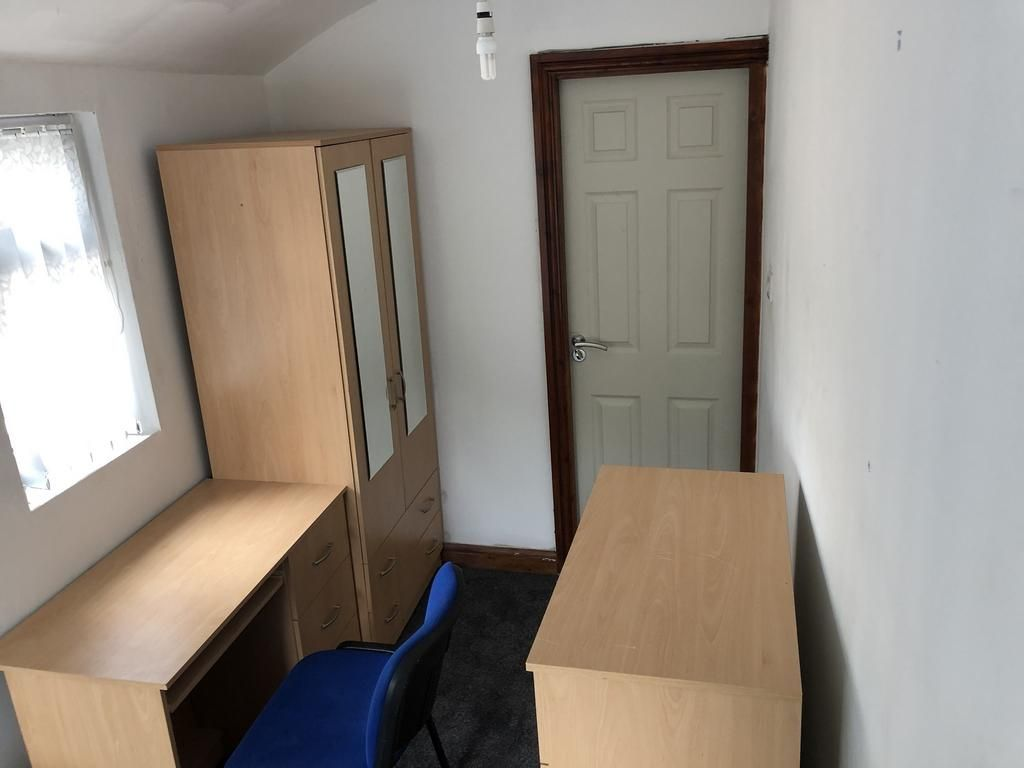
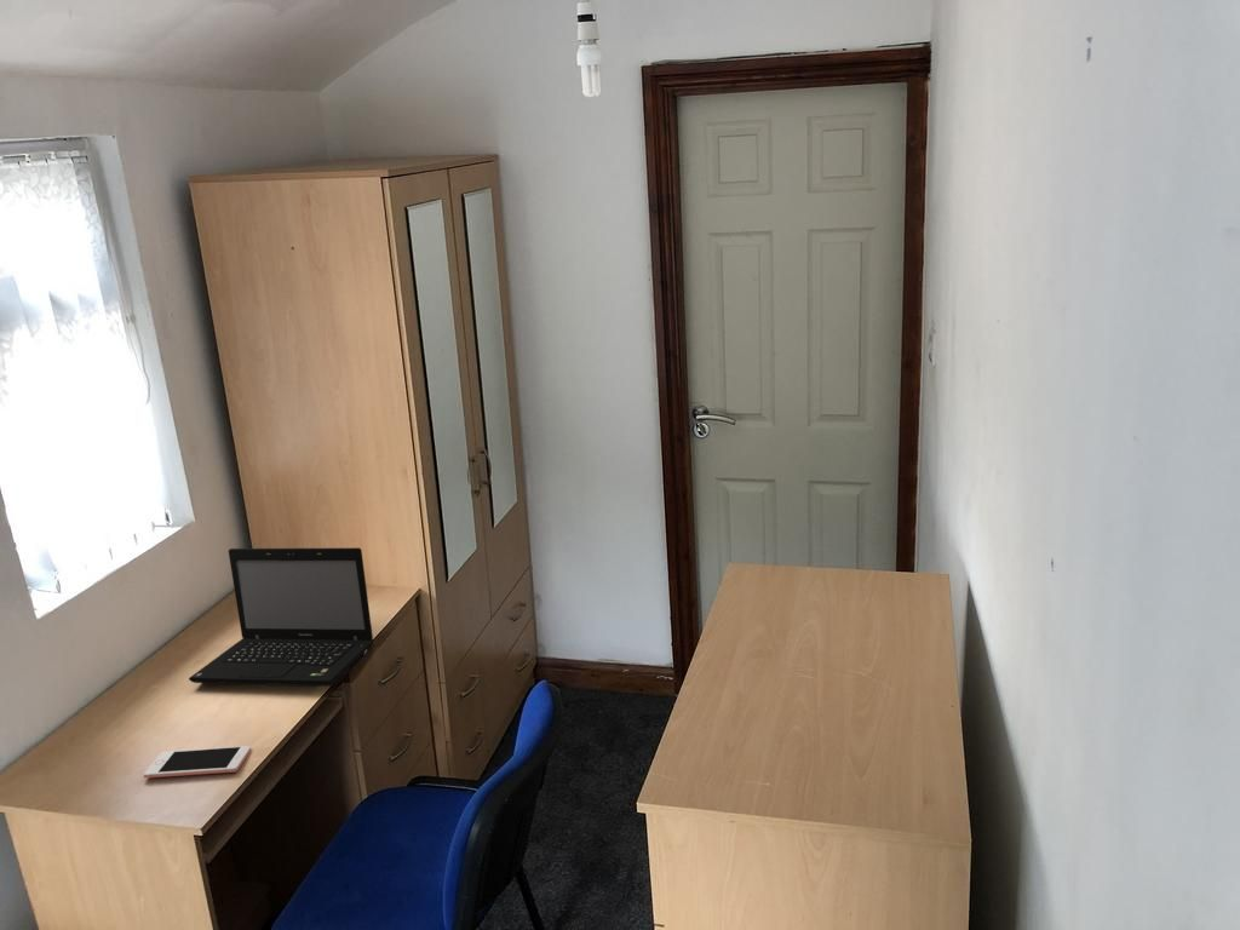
+ laptop (277, 615)
+ cell phone (197, 762)
